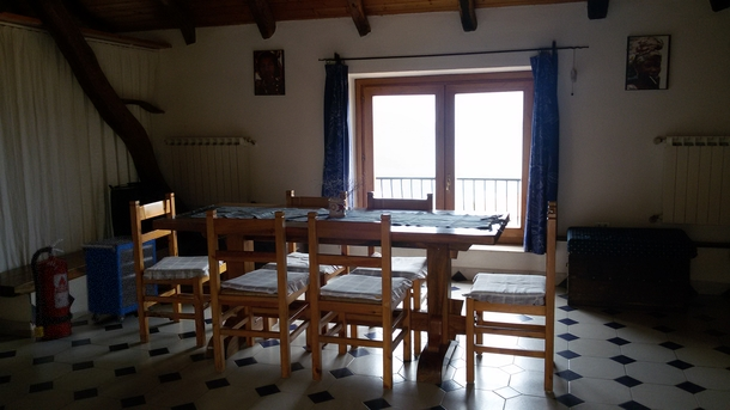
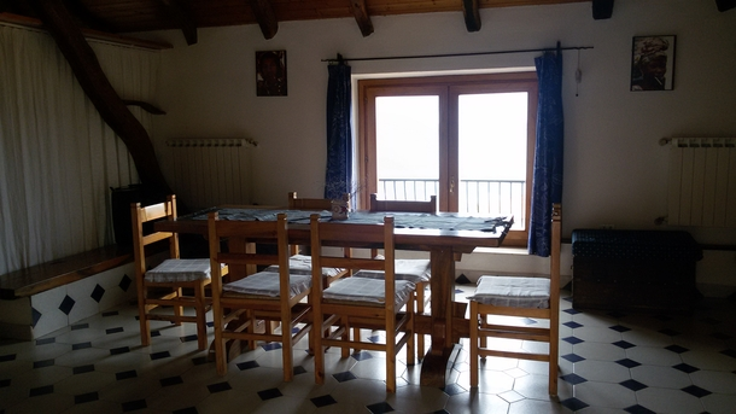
- fire extinguisher (49, 288)
- cabinet (120, 279)
